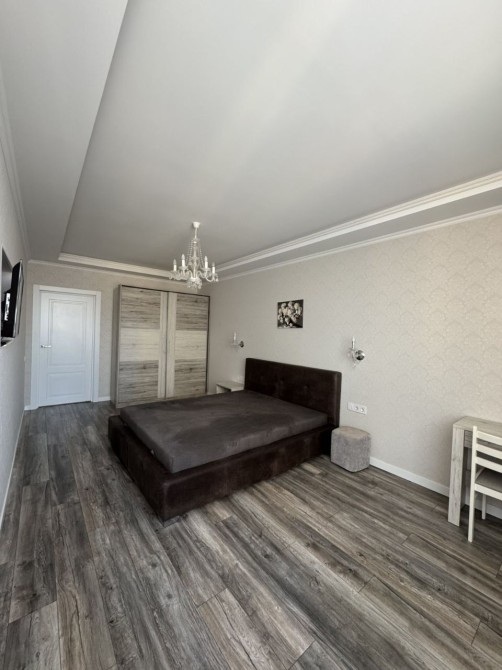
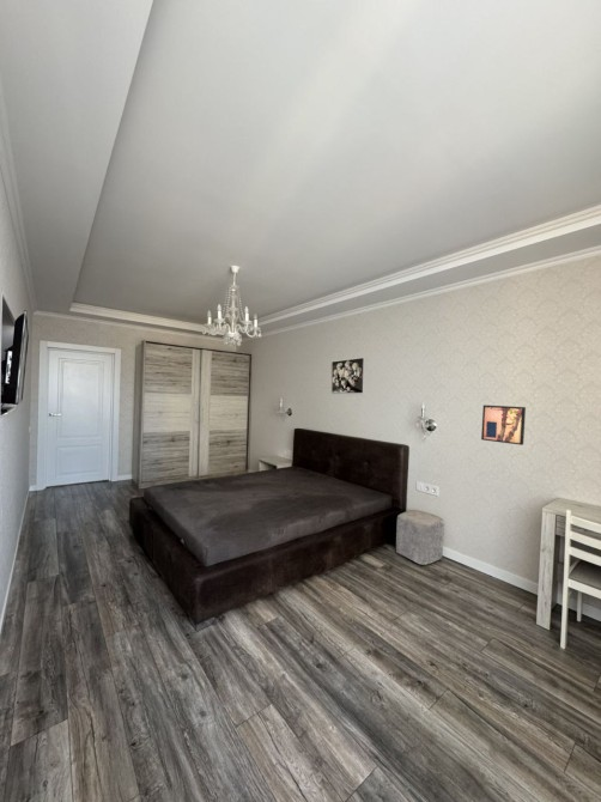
+ wall art (502, 424)
